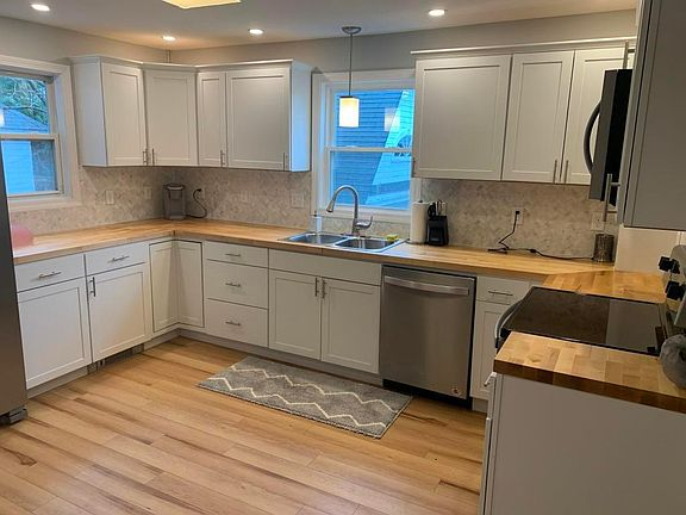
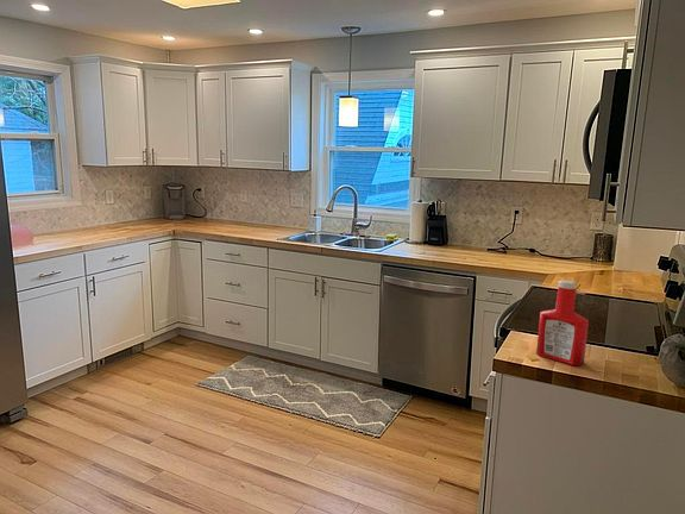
+ soap bottle (563, 320)
